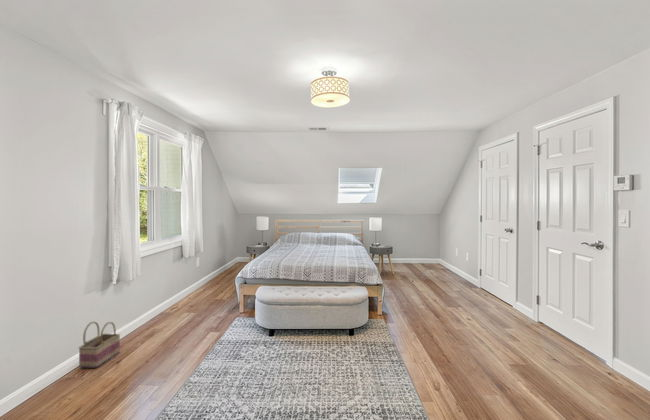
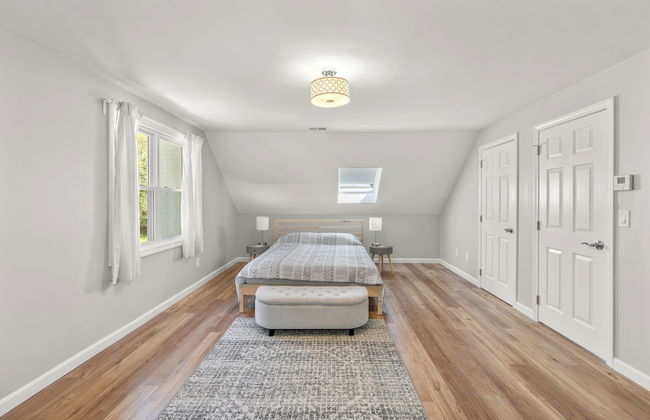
- basket (100, 340)
